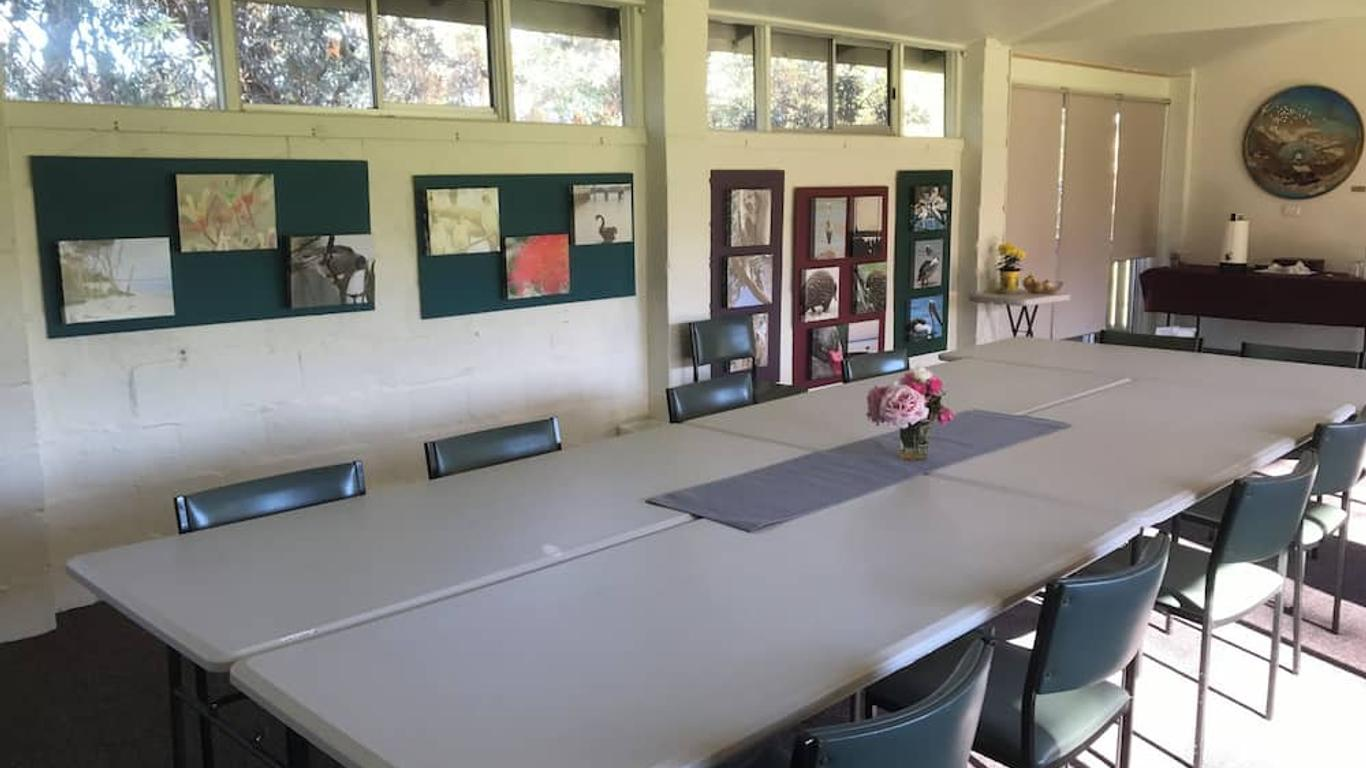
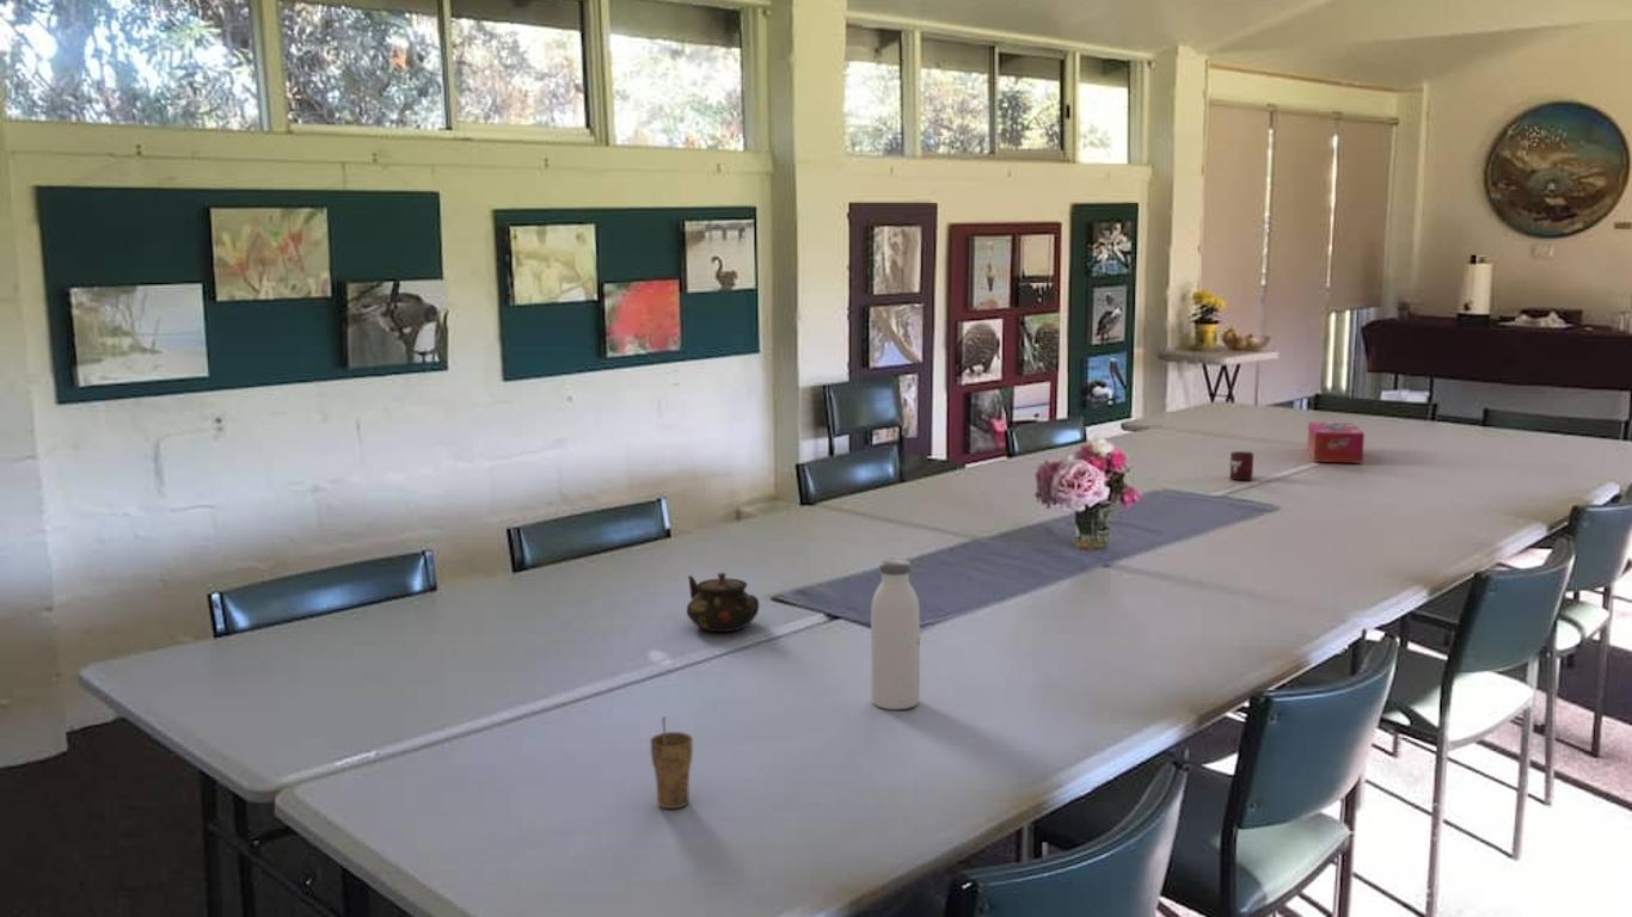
+ water bottle (895, 632)
+ cup (1243, 464)
+ teapot (720, 598)
+ tissue box (1335, 442)
+ cup (671, 763)
